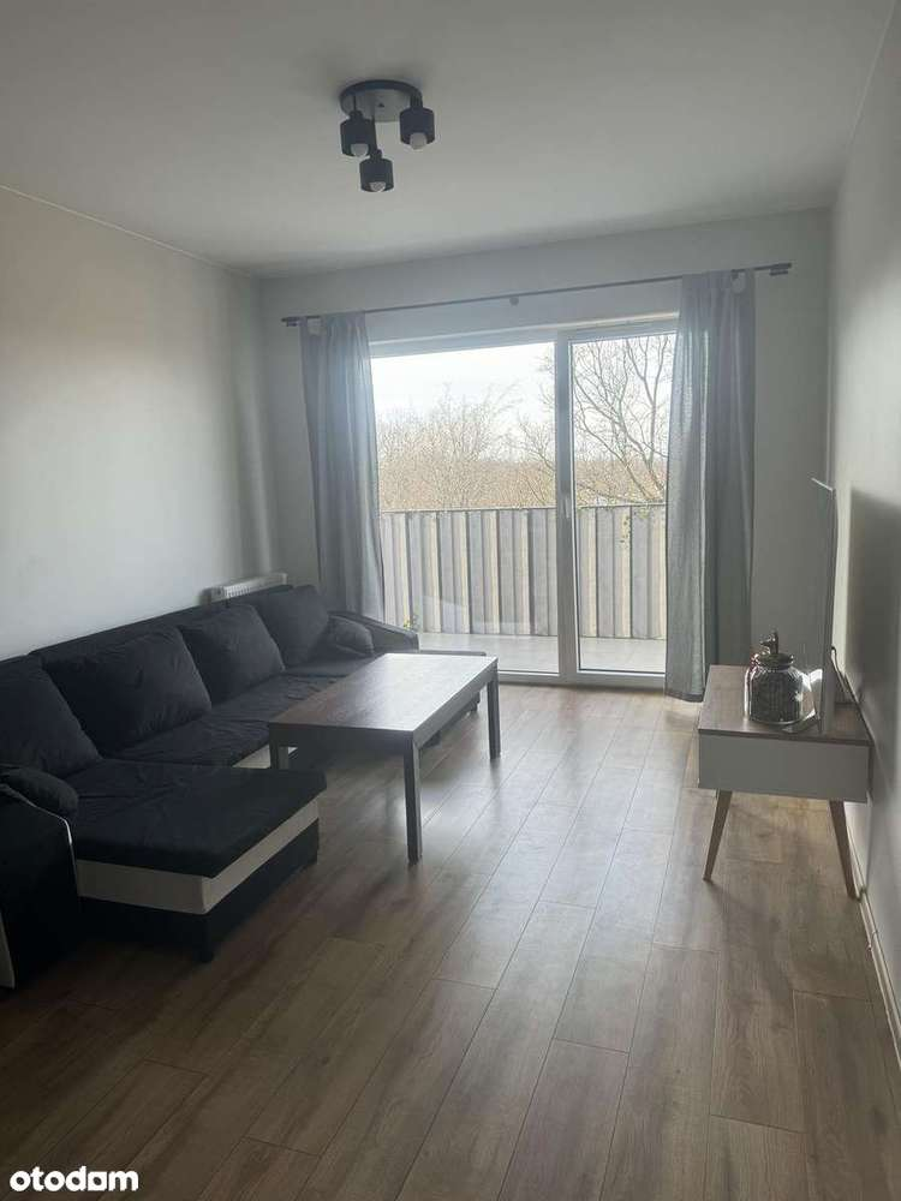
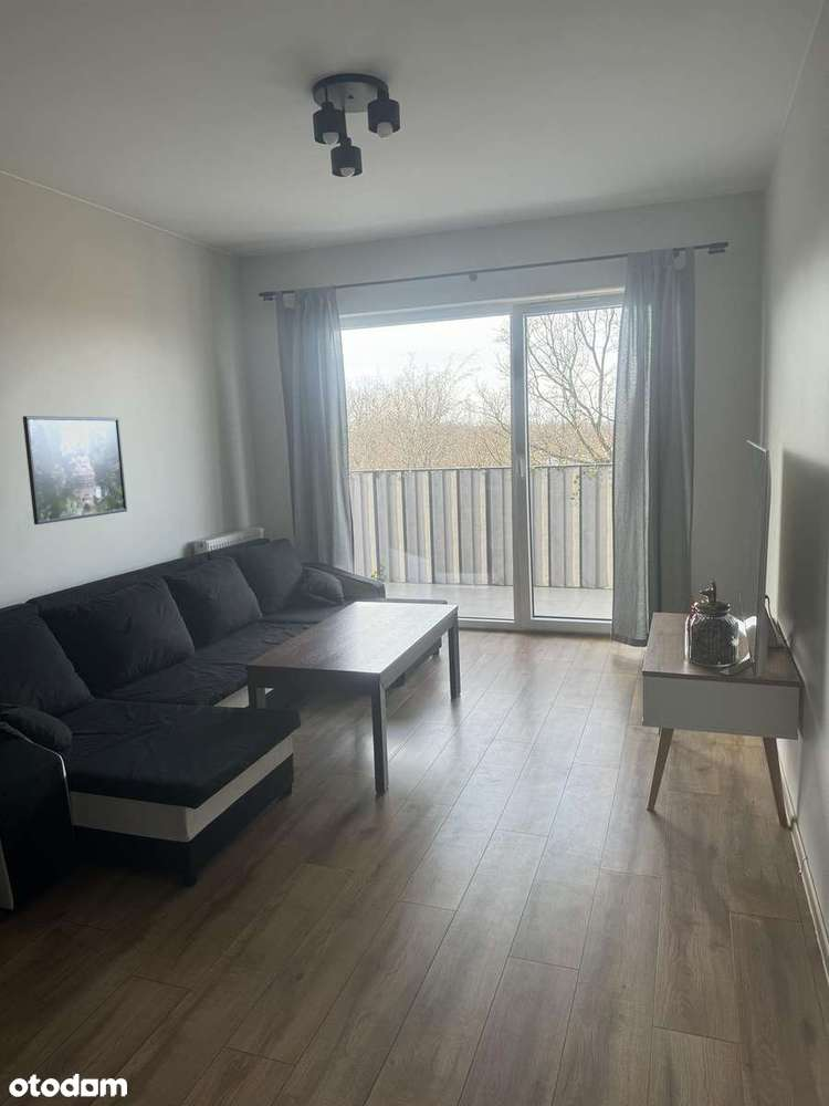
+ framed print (78, 467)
